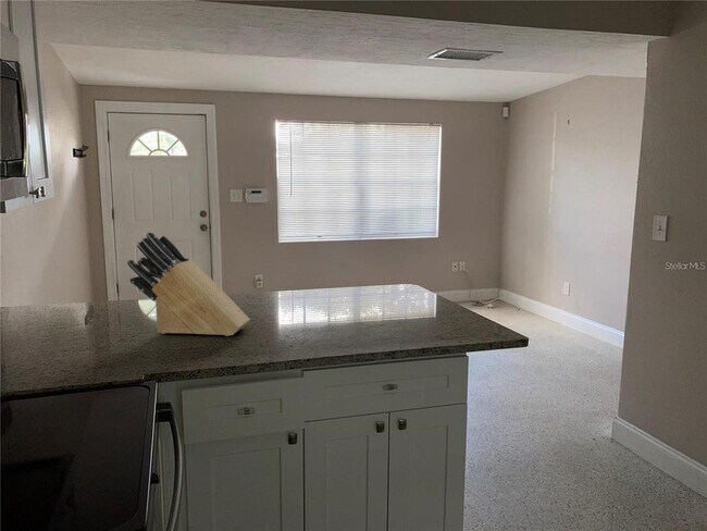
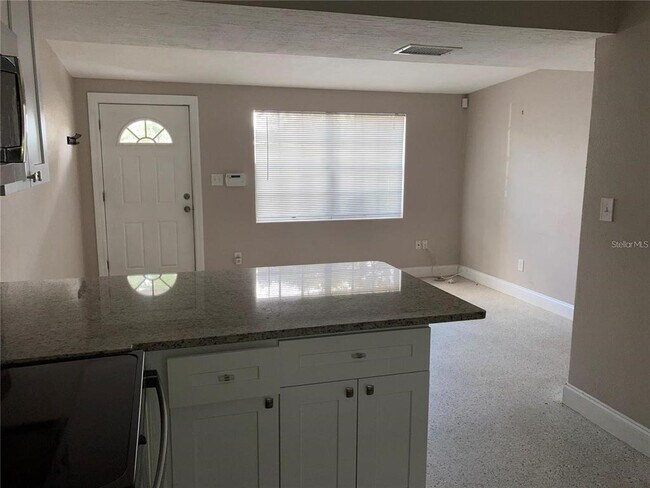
- knife block (188, 282)
